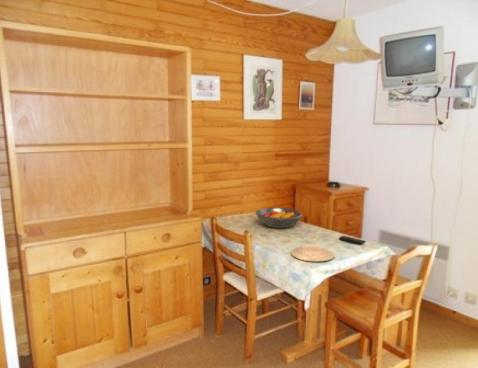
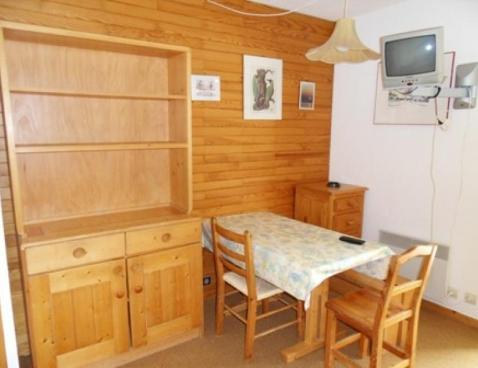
- fruit bowl (278, 217)
- plate (312, 251)
